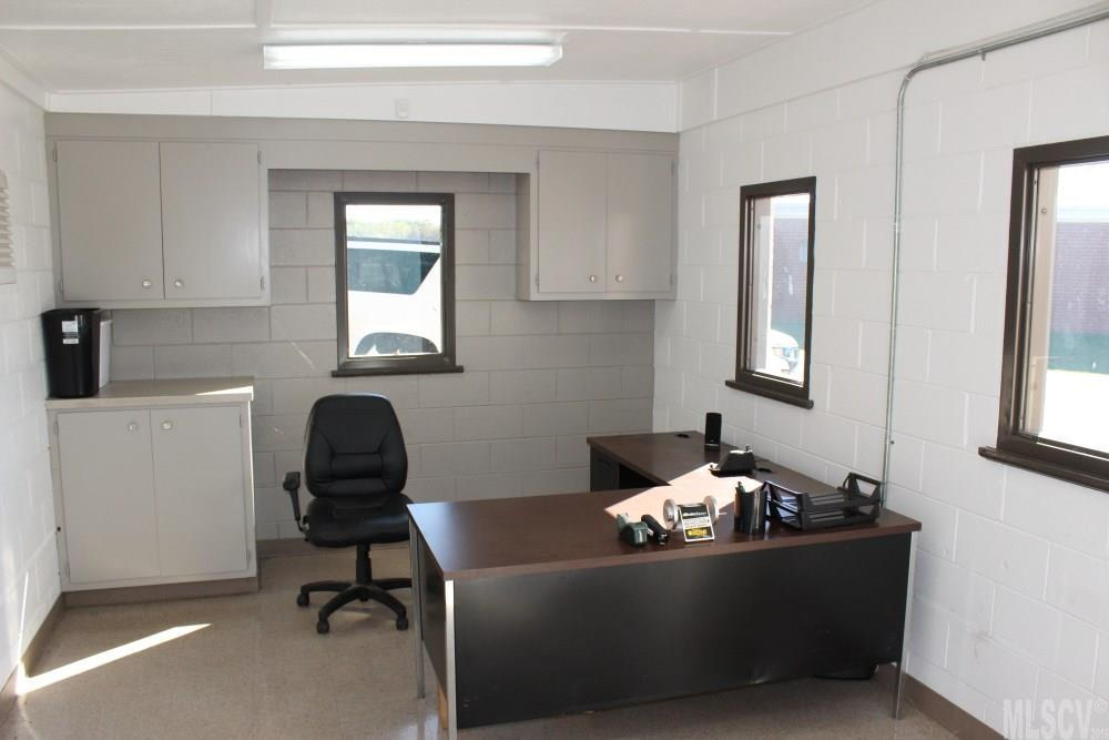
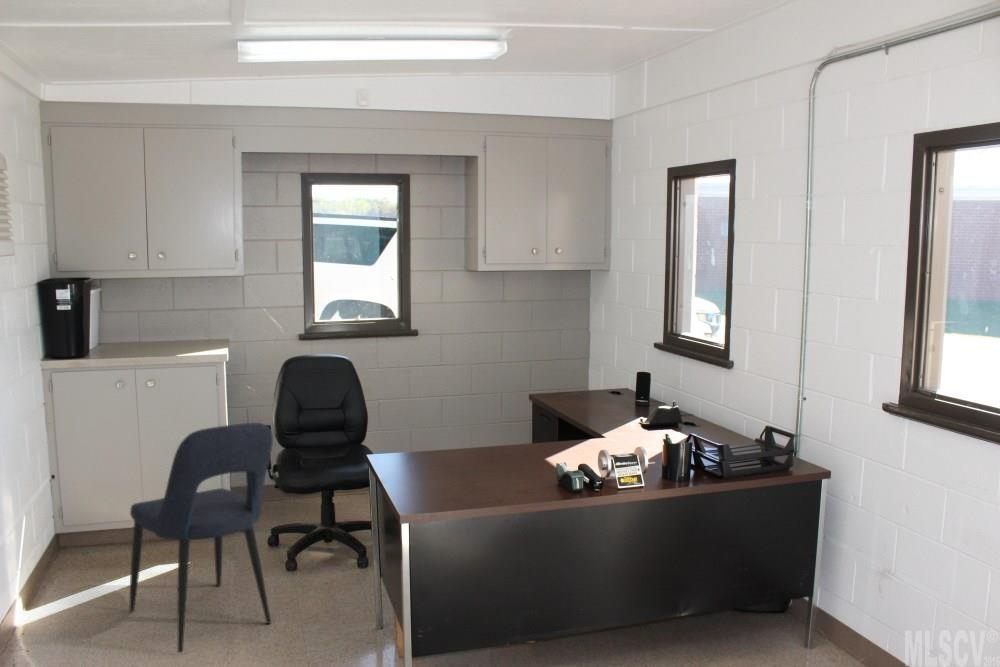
+ chair (203, 518)
